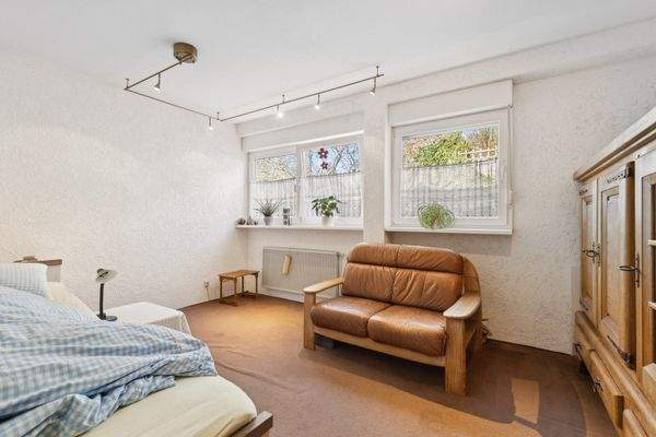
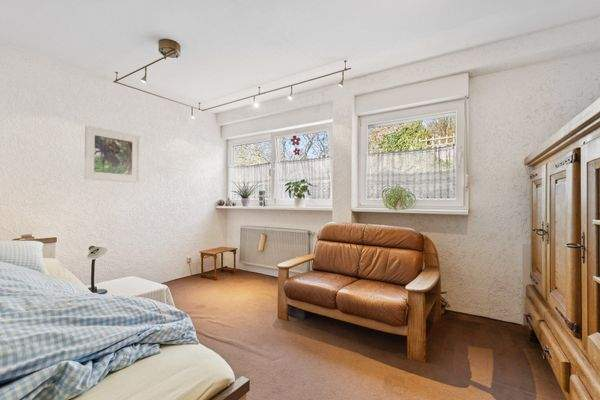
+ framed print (114, 156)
